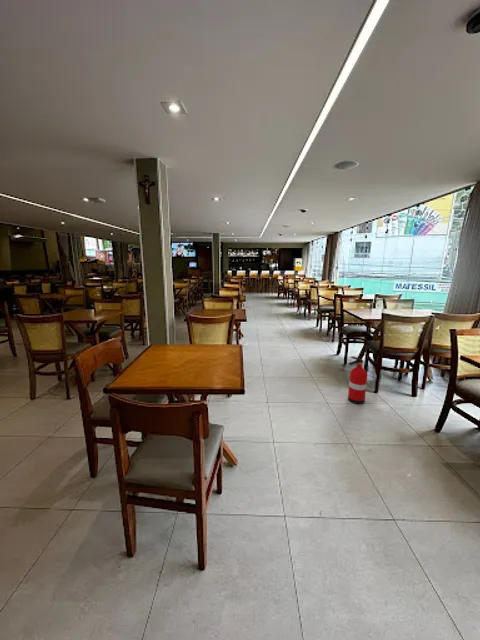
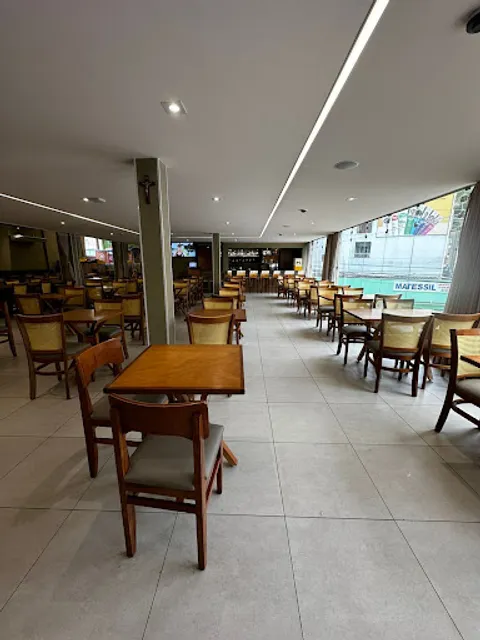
- fire extinguisher (357, 379)
